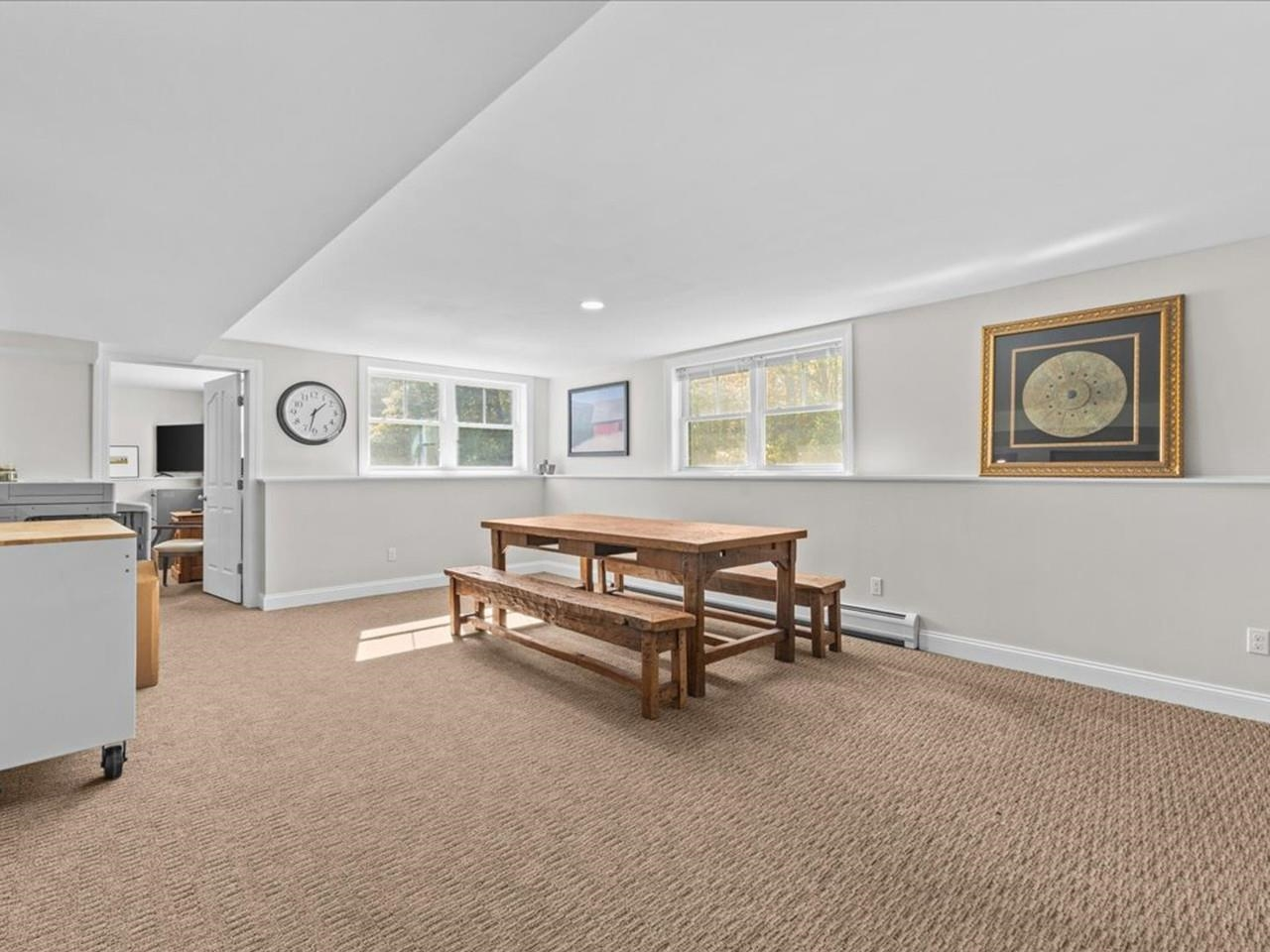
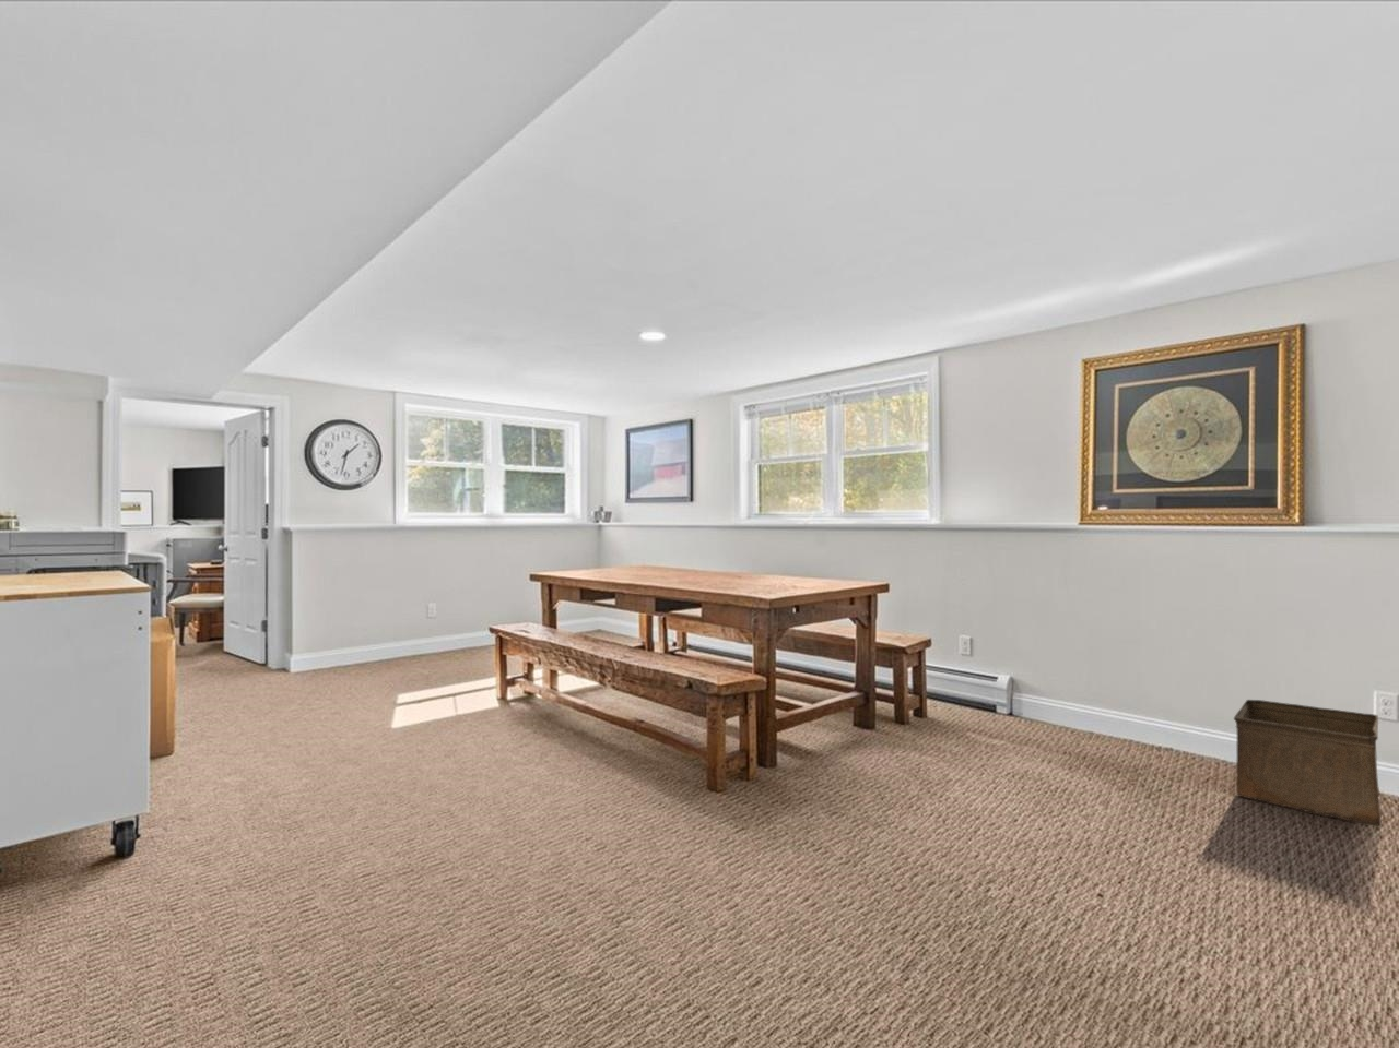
+ storage bin (1308, 755)
